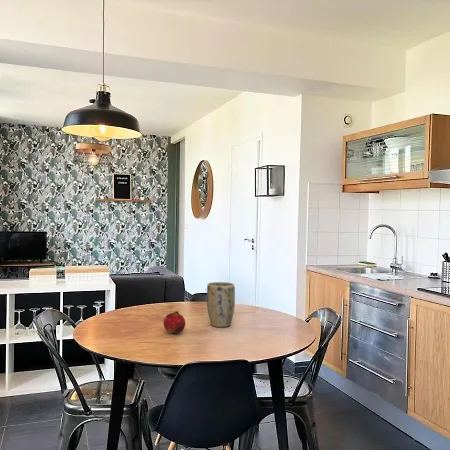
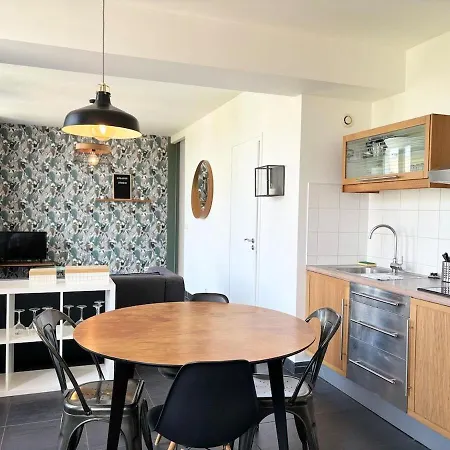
- fruit (174, 321)
- plant pot (220, 304)
